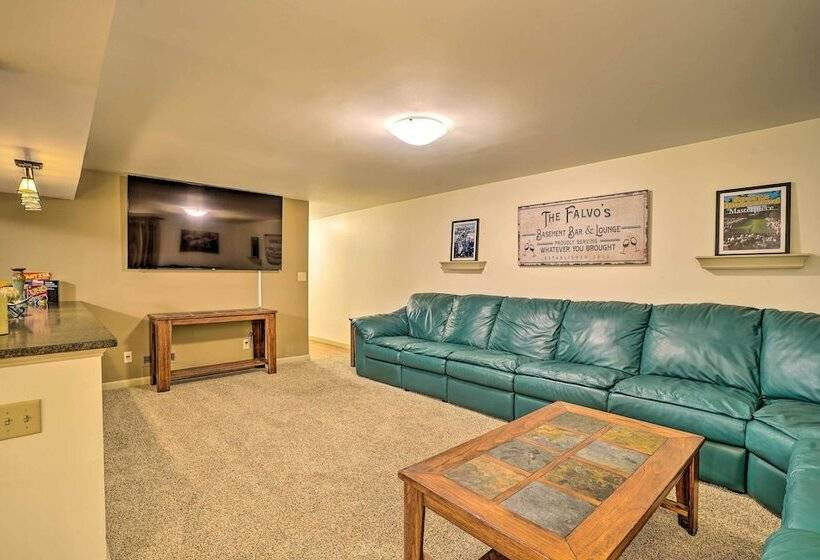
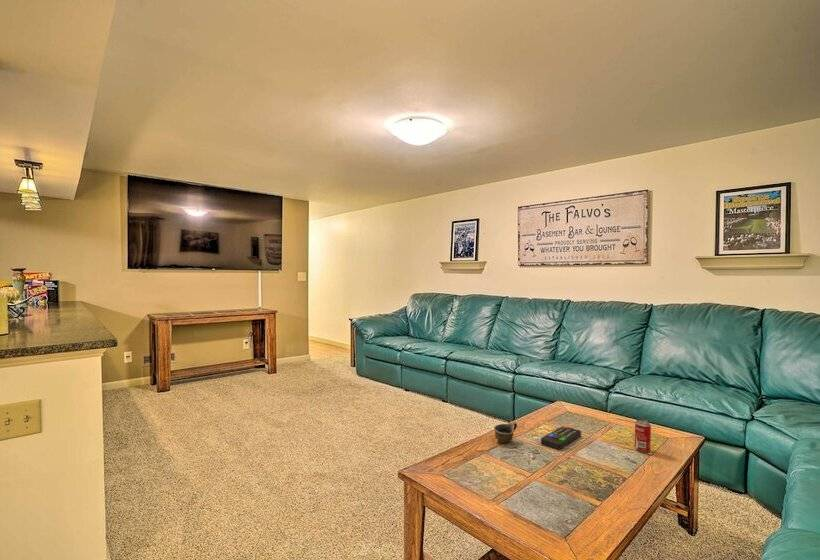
+ remote control (561, 436)
+ cup (505, 432)
+ beverage can (642, 435)
